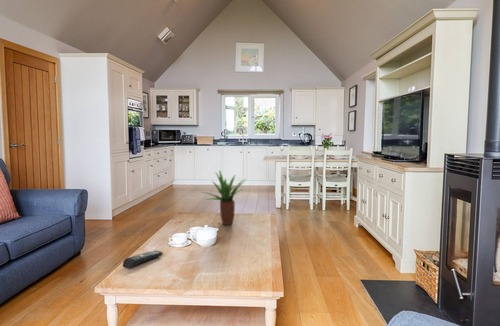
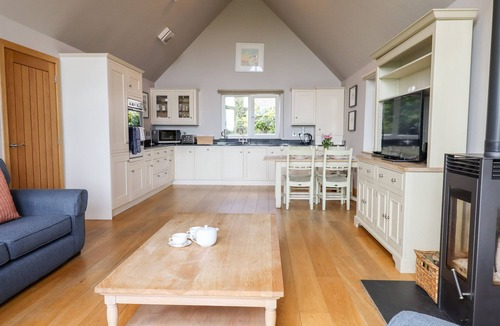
- remote control (143, 257)
- potted plant (224, 198)
